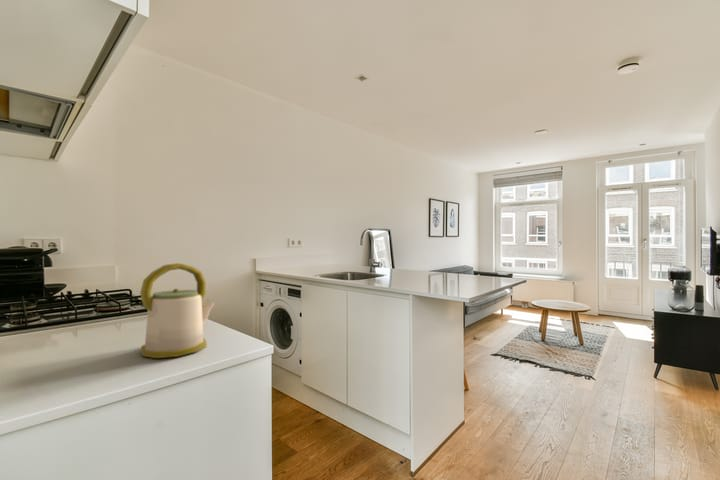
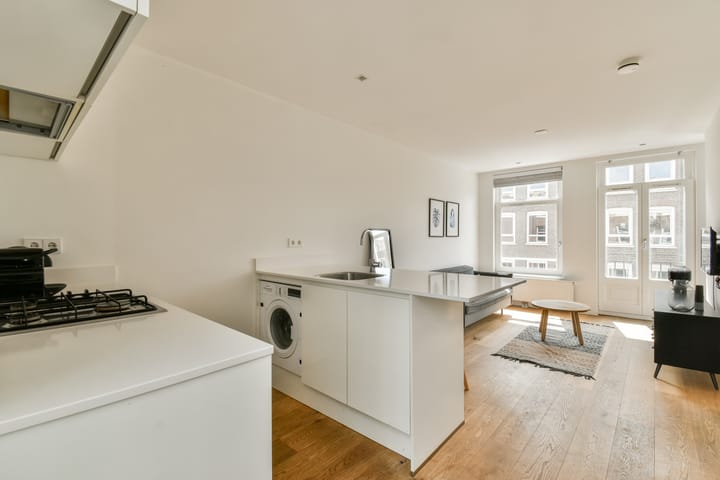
- kettle (181, 305)
